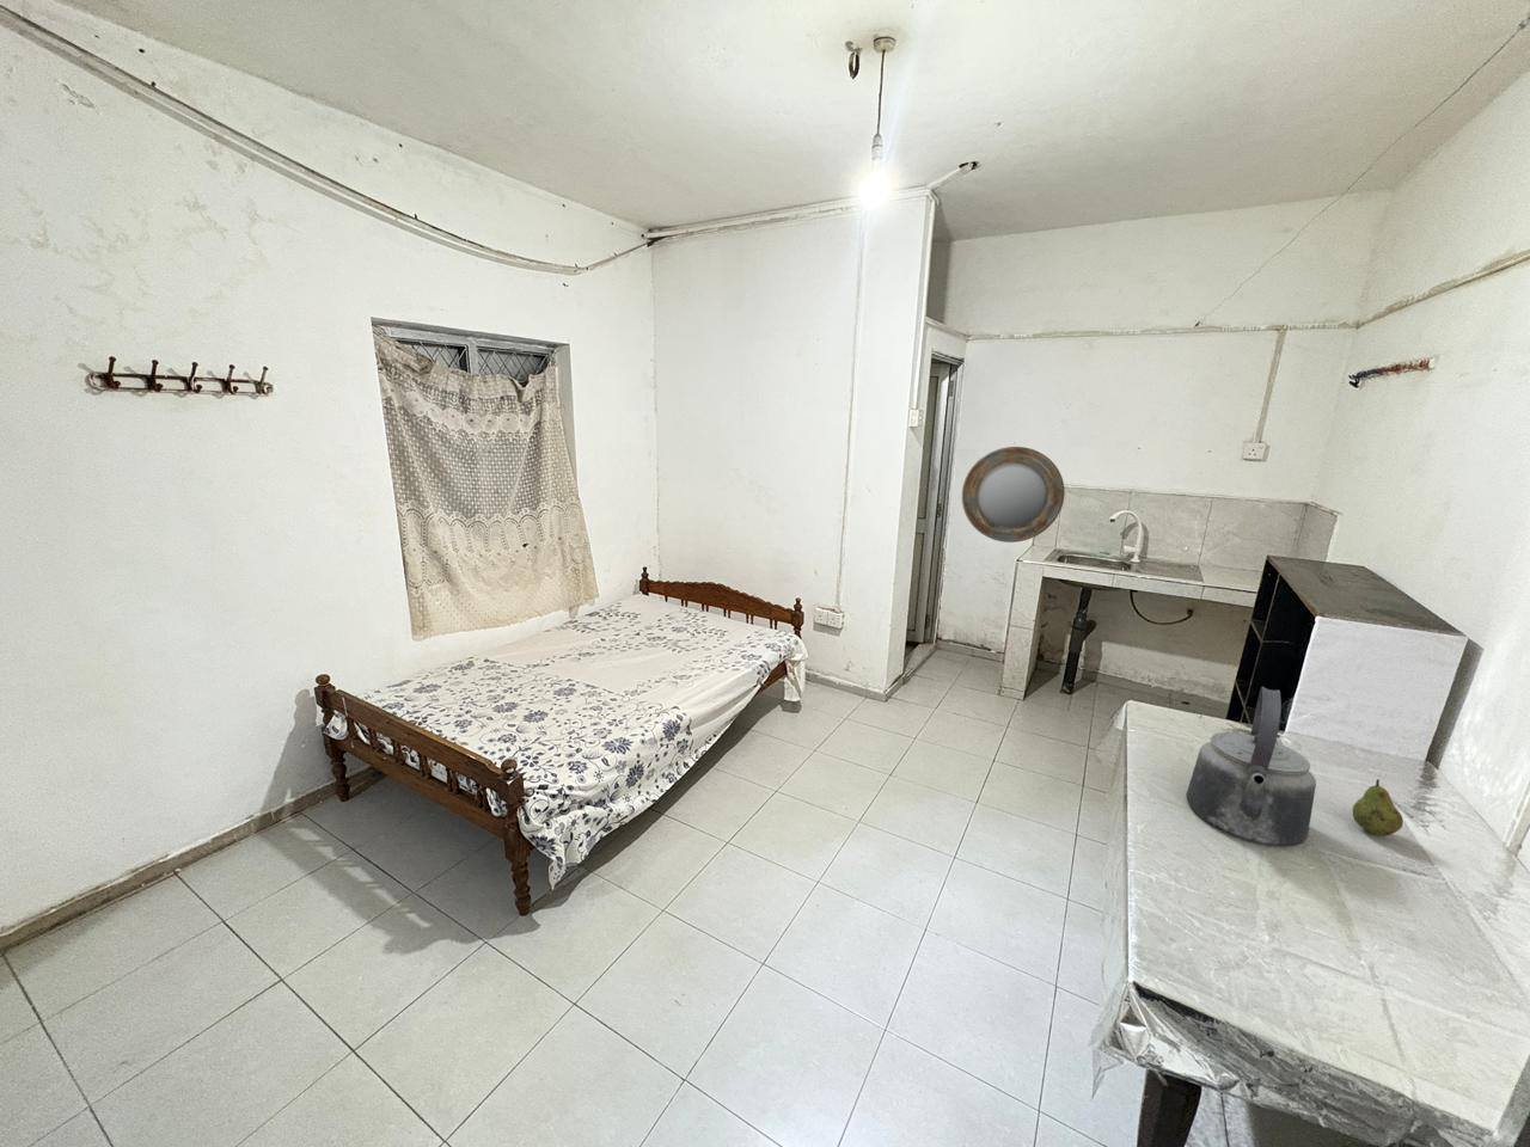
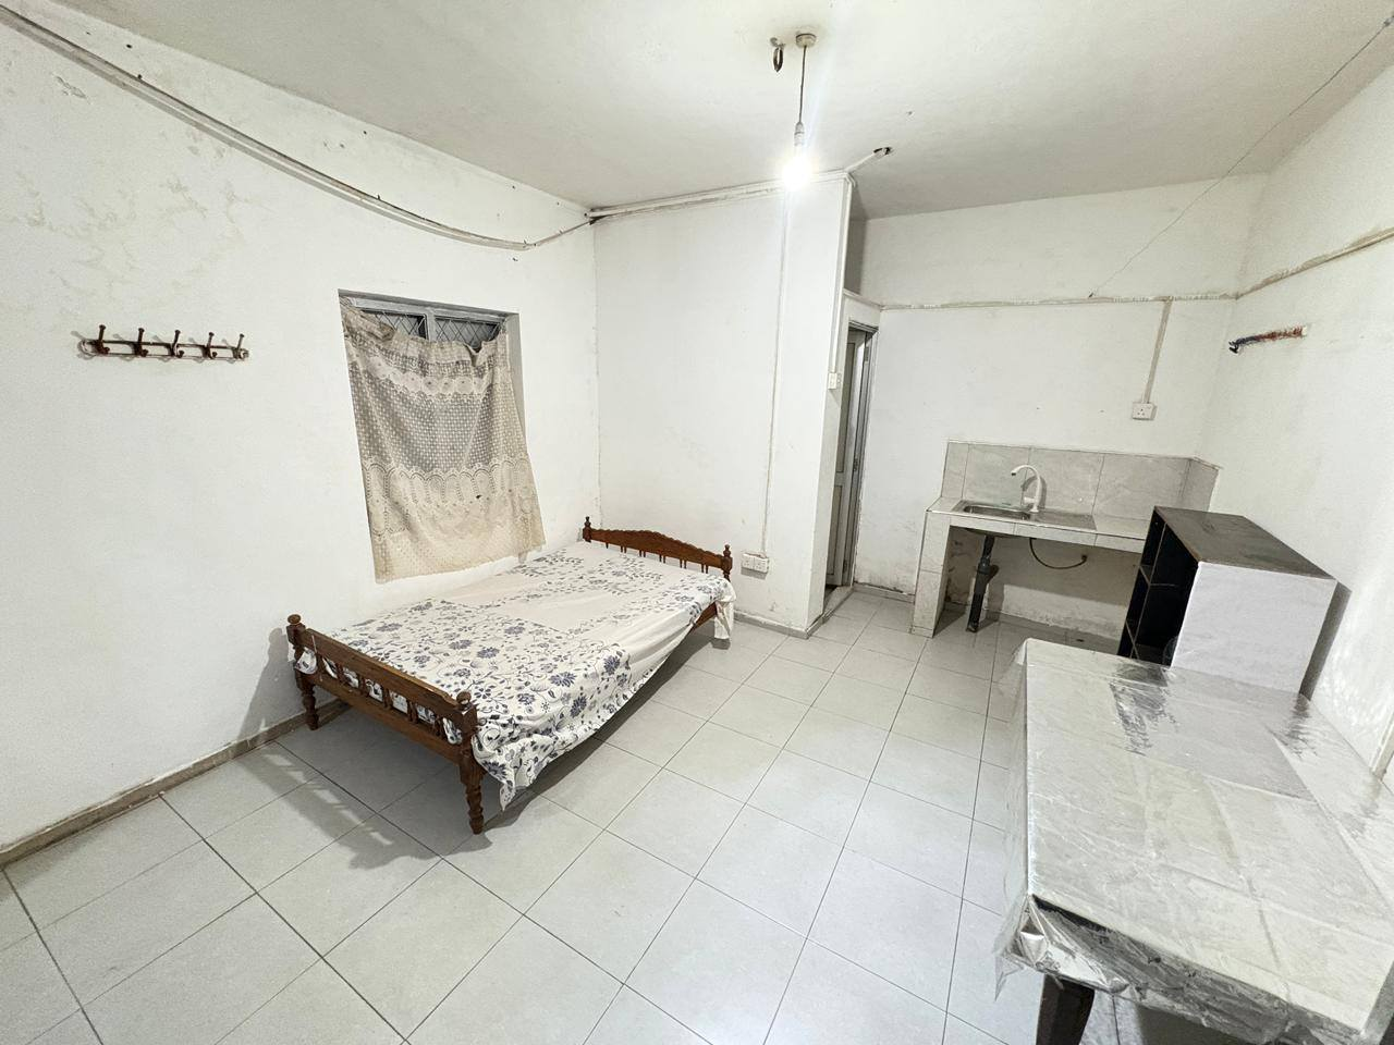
- fruit (1379, 807)
- kettle (1257, 761)
- home mirror (1010, 495)
